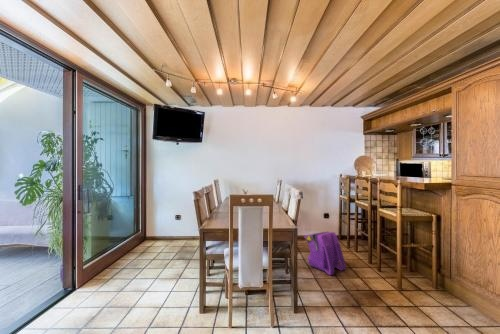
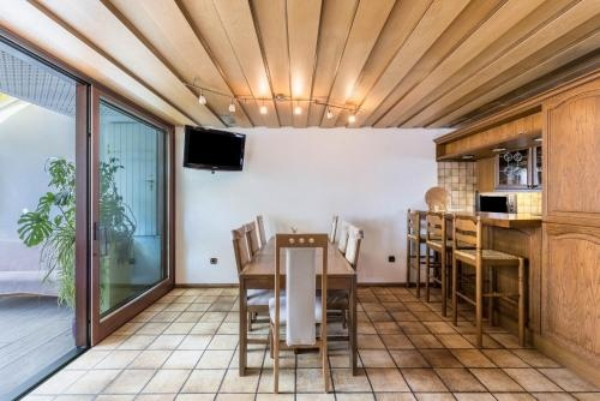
- backpack (324, 249)
